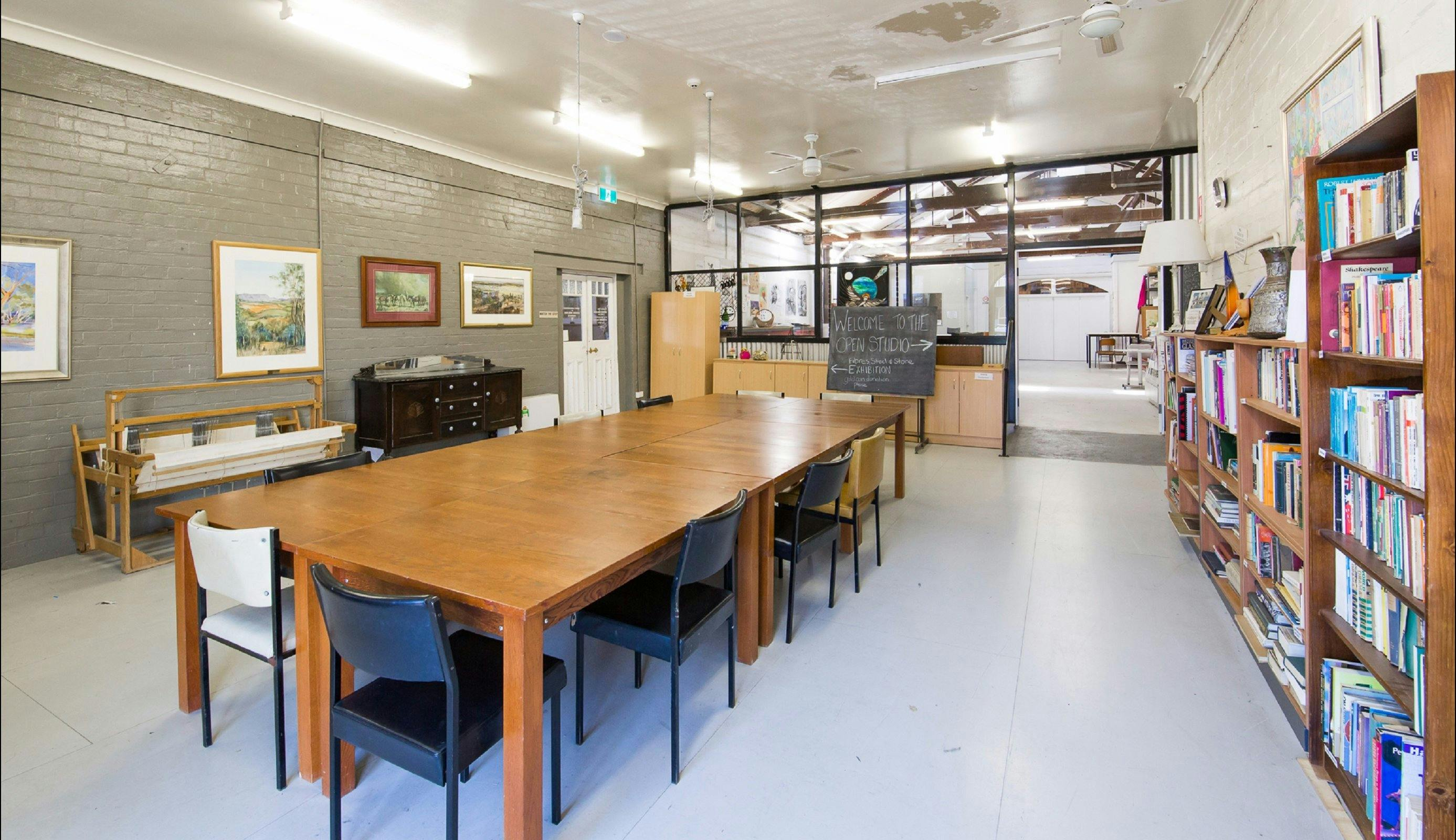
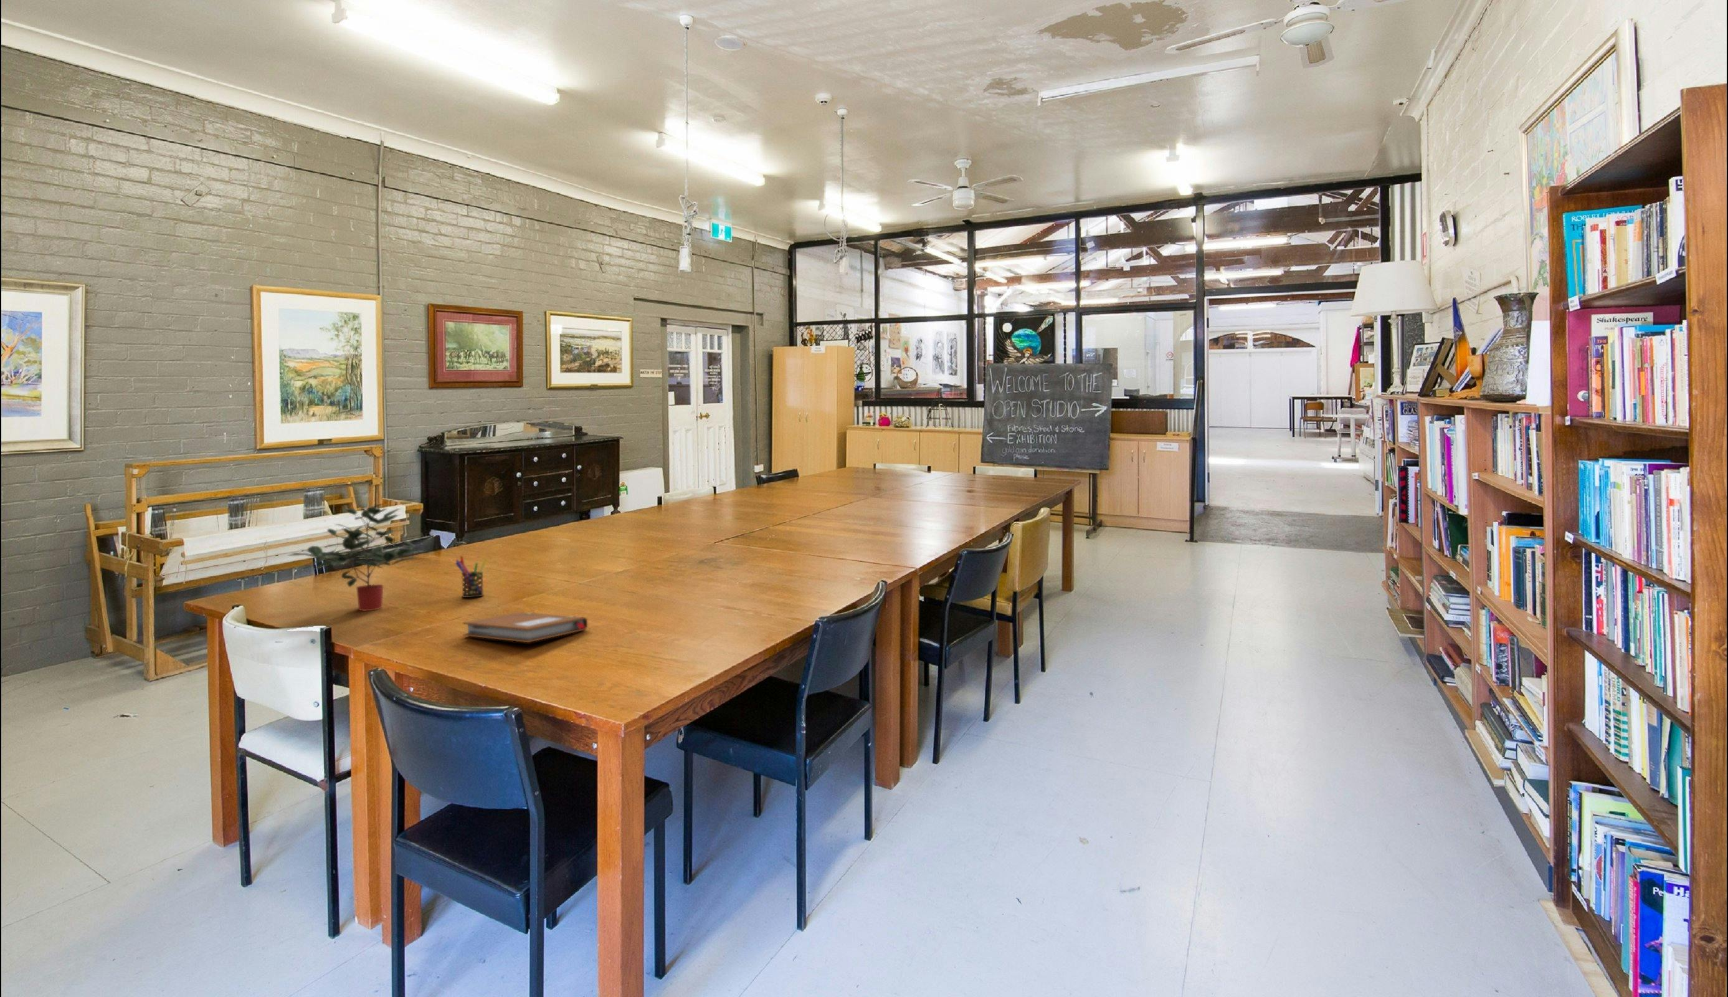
+ notebook (528, 625)
+ potted plant (360, 558)
+ pen holder (471, 576)
